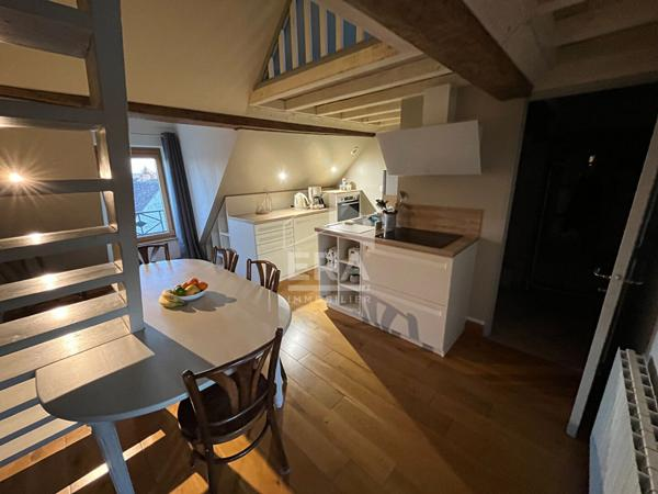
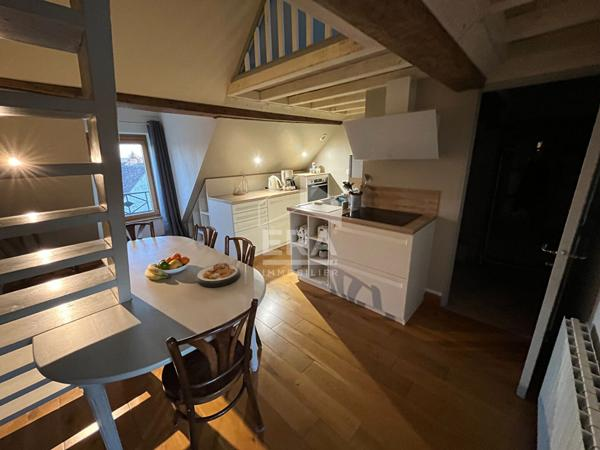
+ plate (218, 272)
